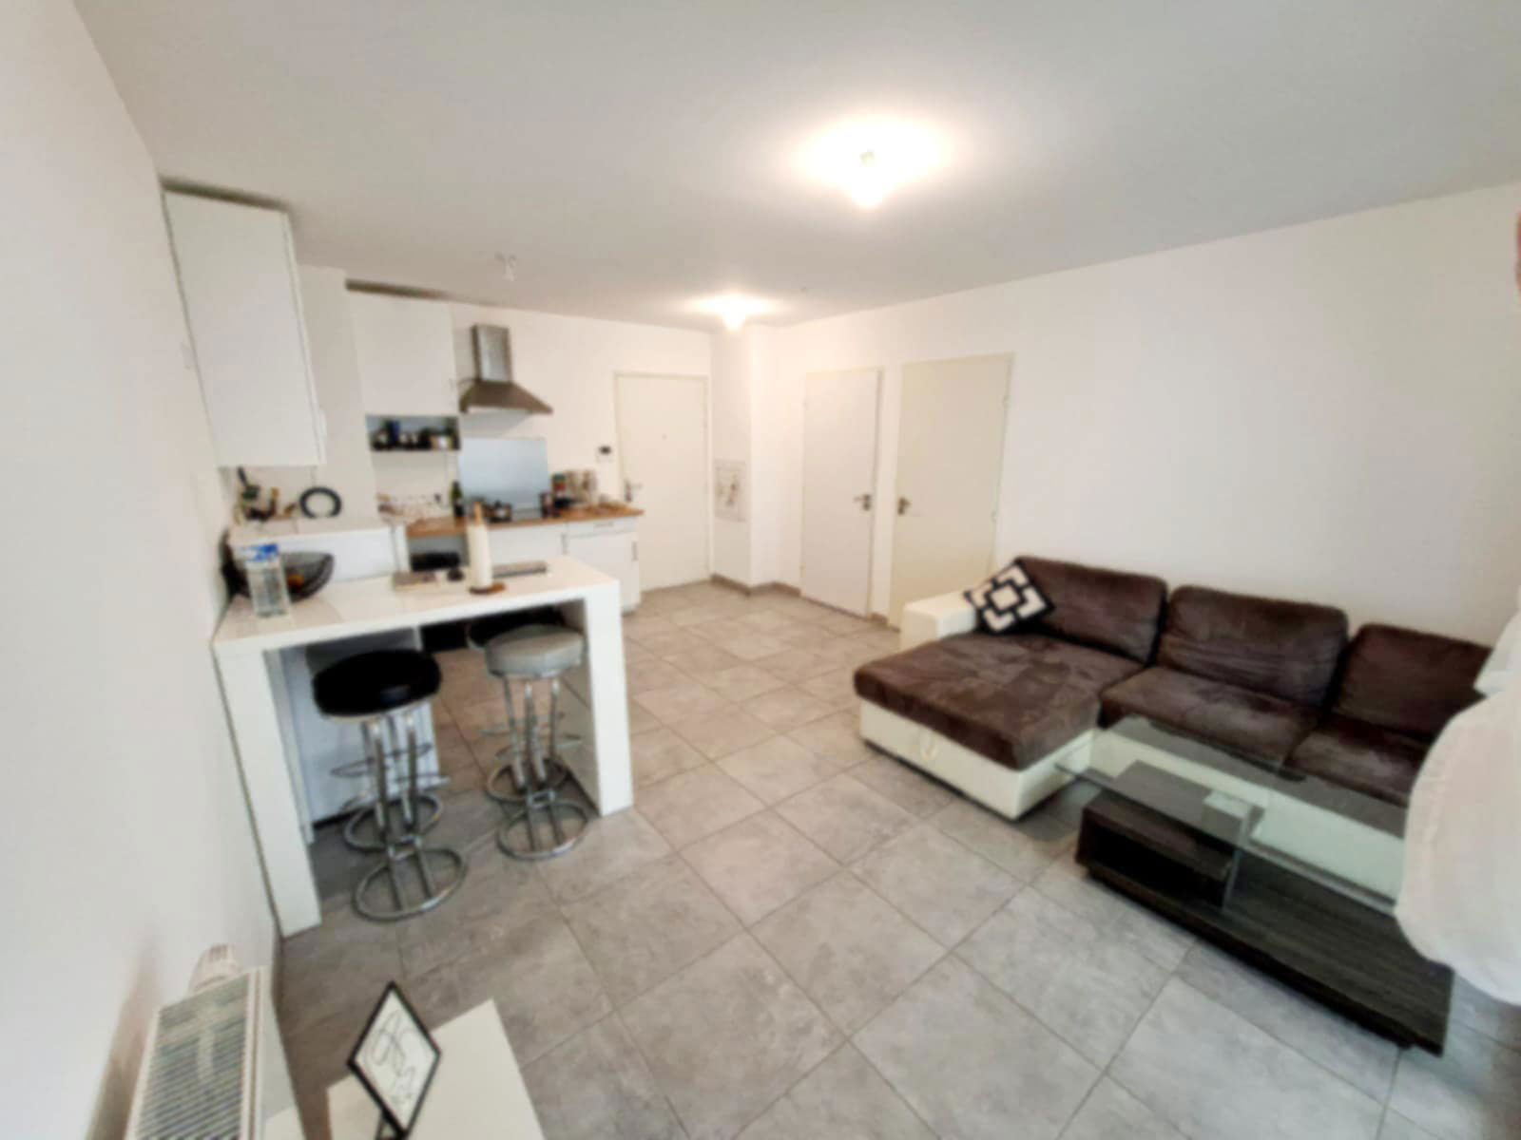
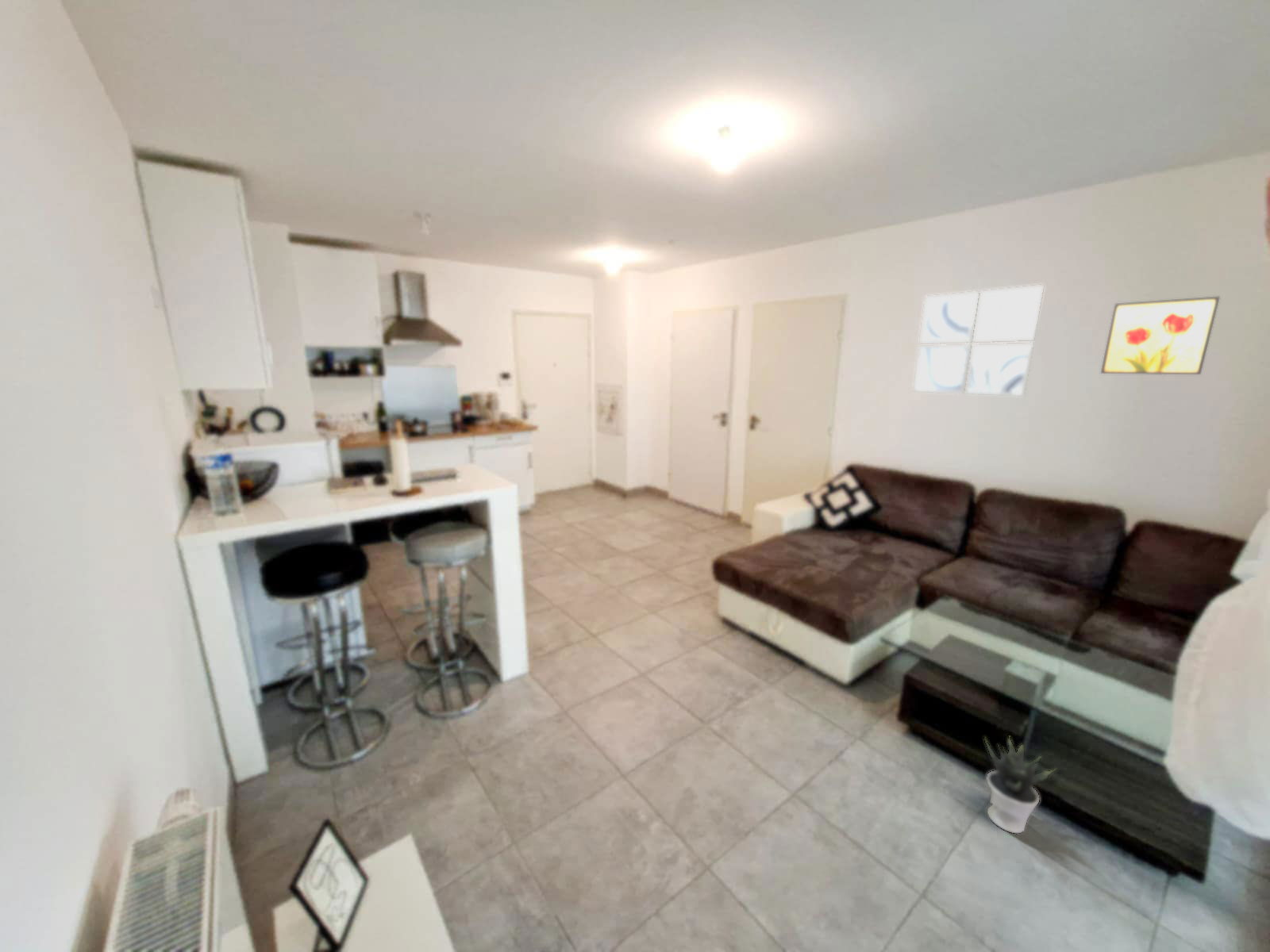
+ potted plant (1010, 782)
+ wall art (1156, 337)
+ wall art (971, 341)
